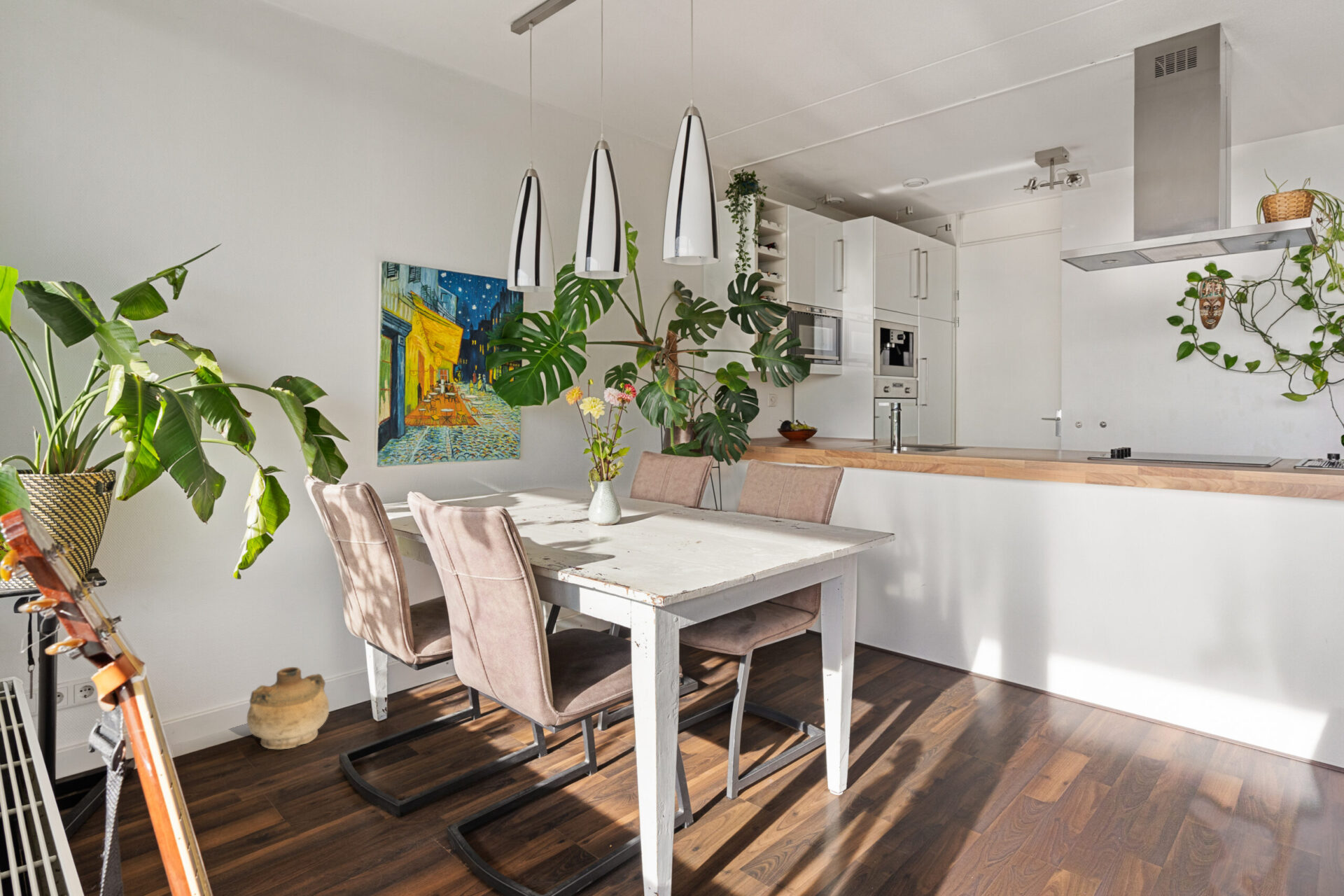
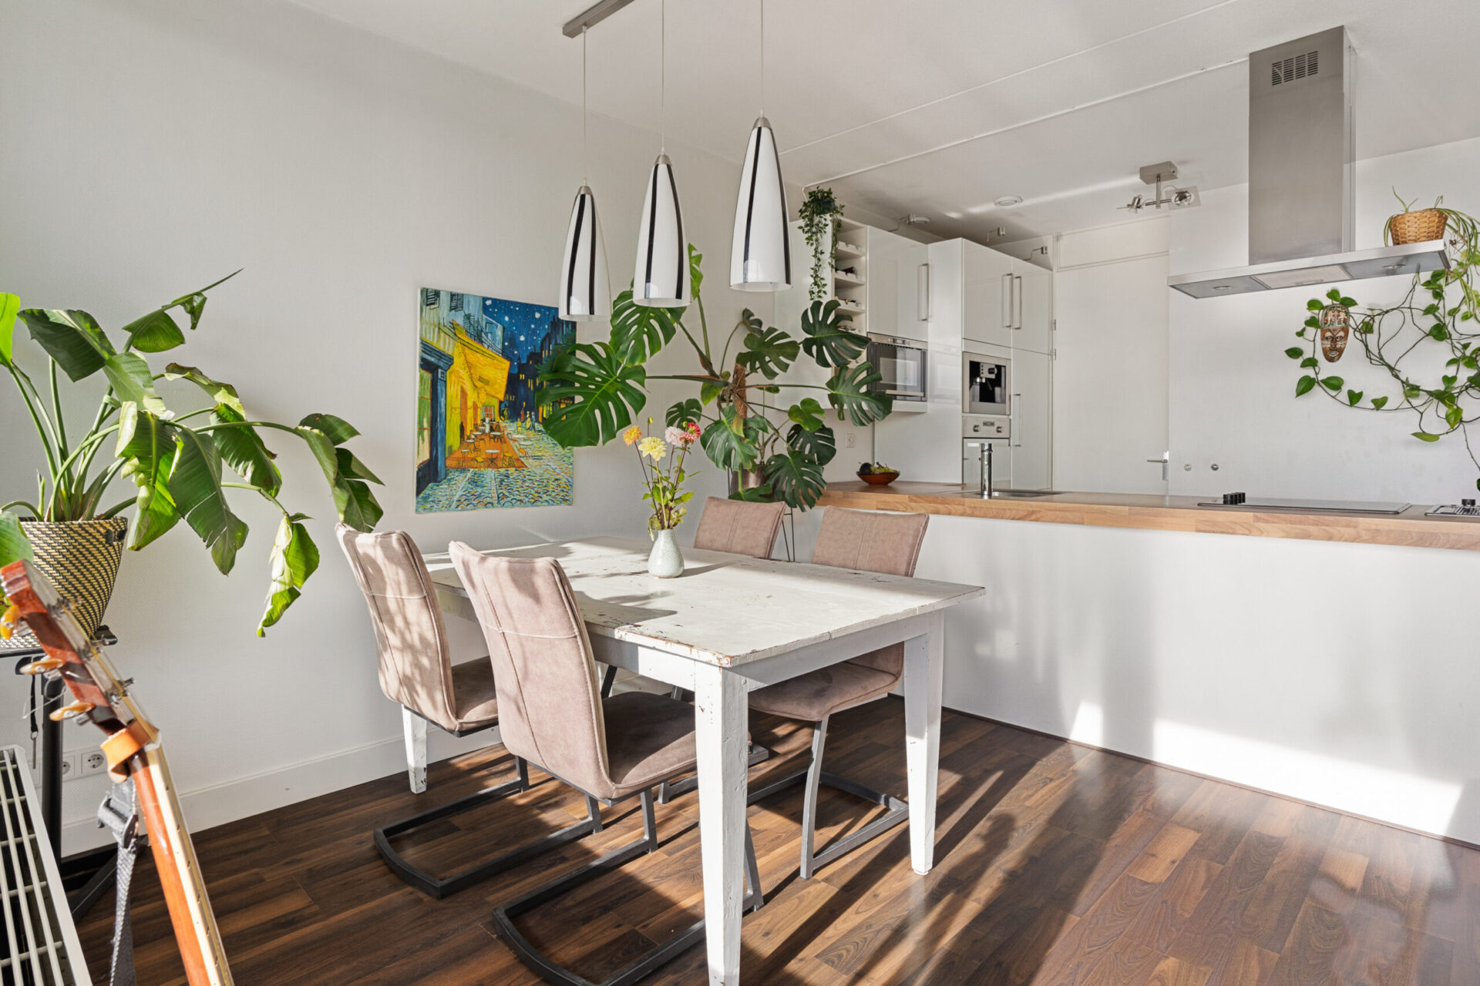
- ceramic jug (288, 704)
